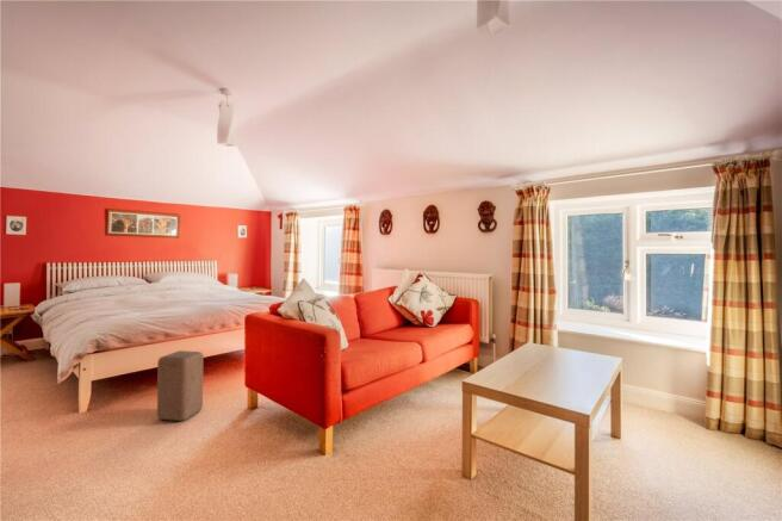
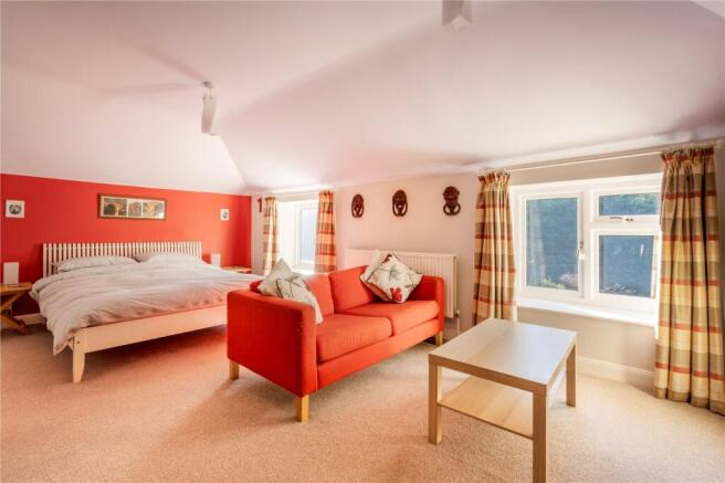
- stool (180, 384)
